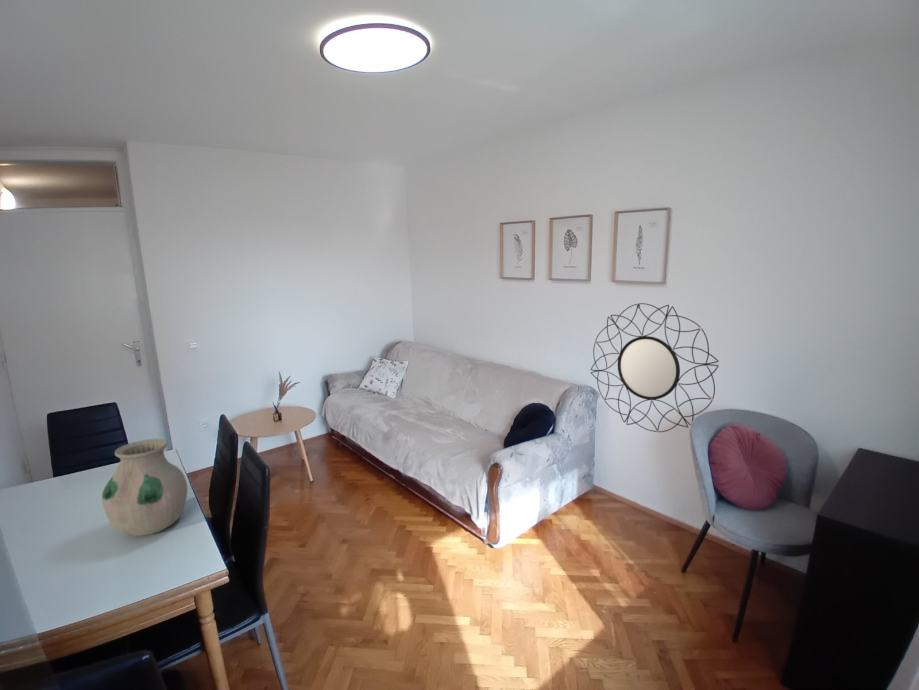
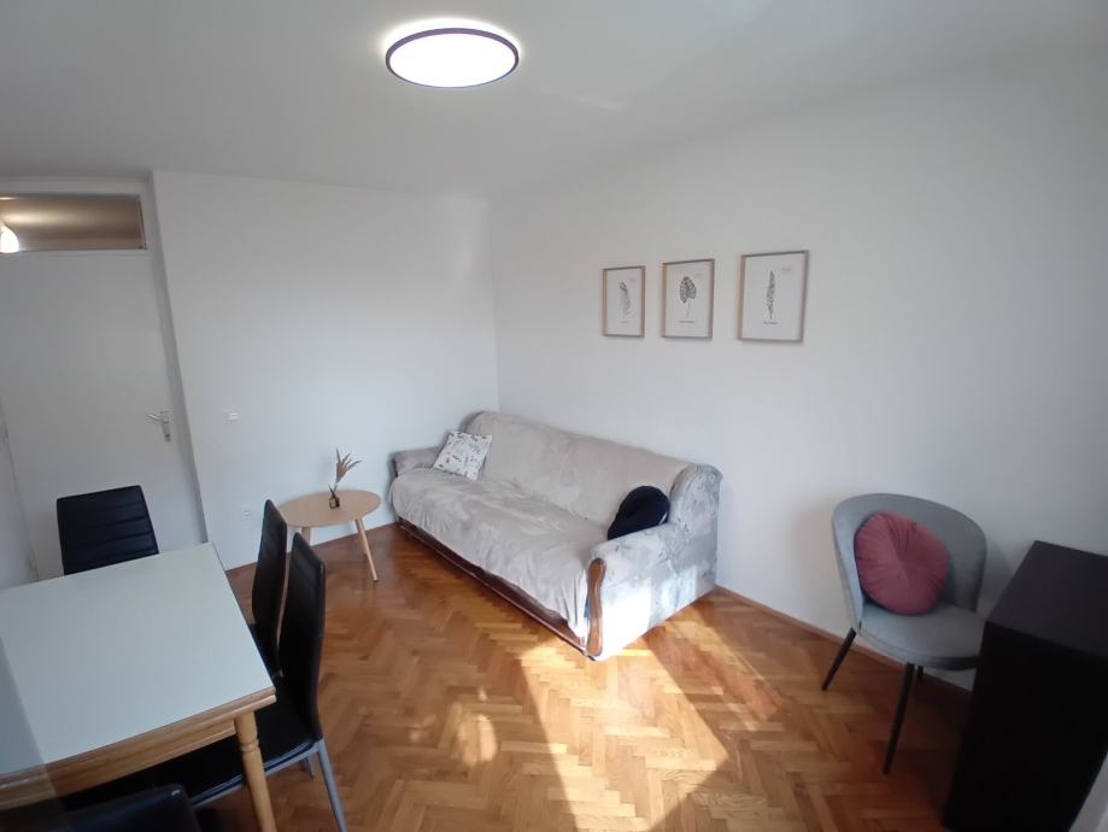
- home mirror (647, 368)
- vase (146, 487)
